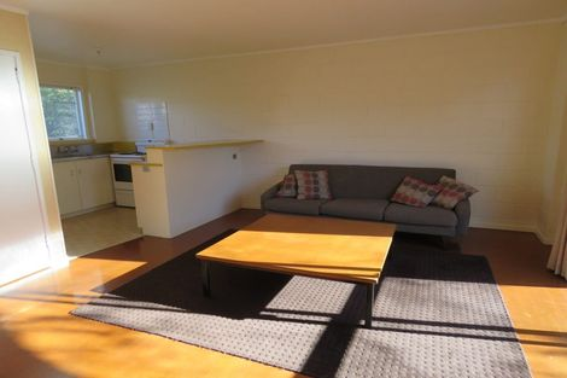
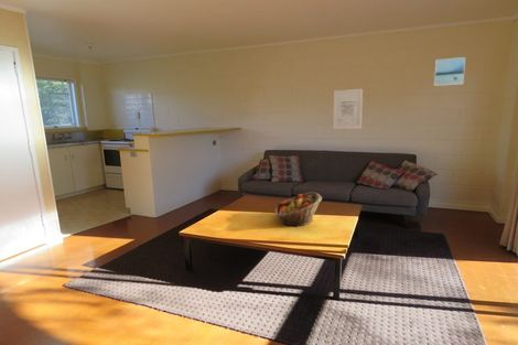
+ wall art (347, 109)
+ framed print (449, 72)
+ fruit basket (298, 207)
